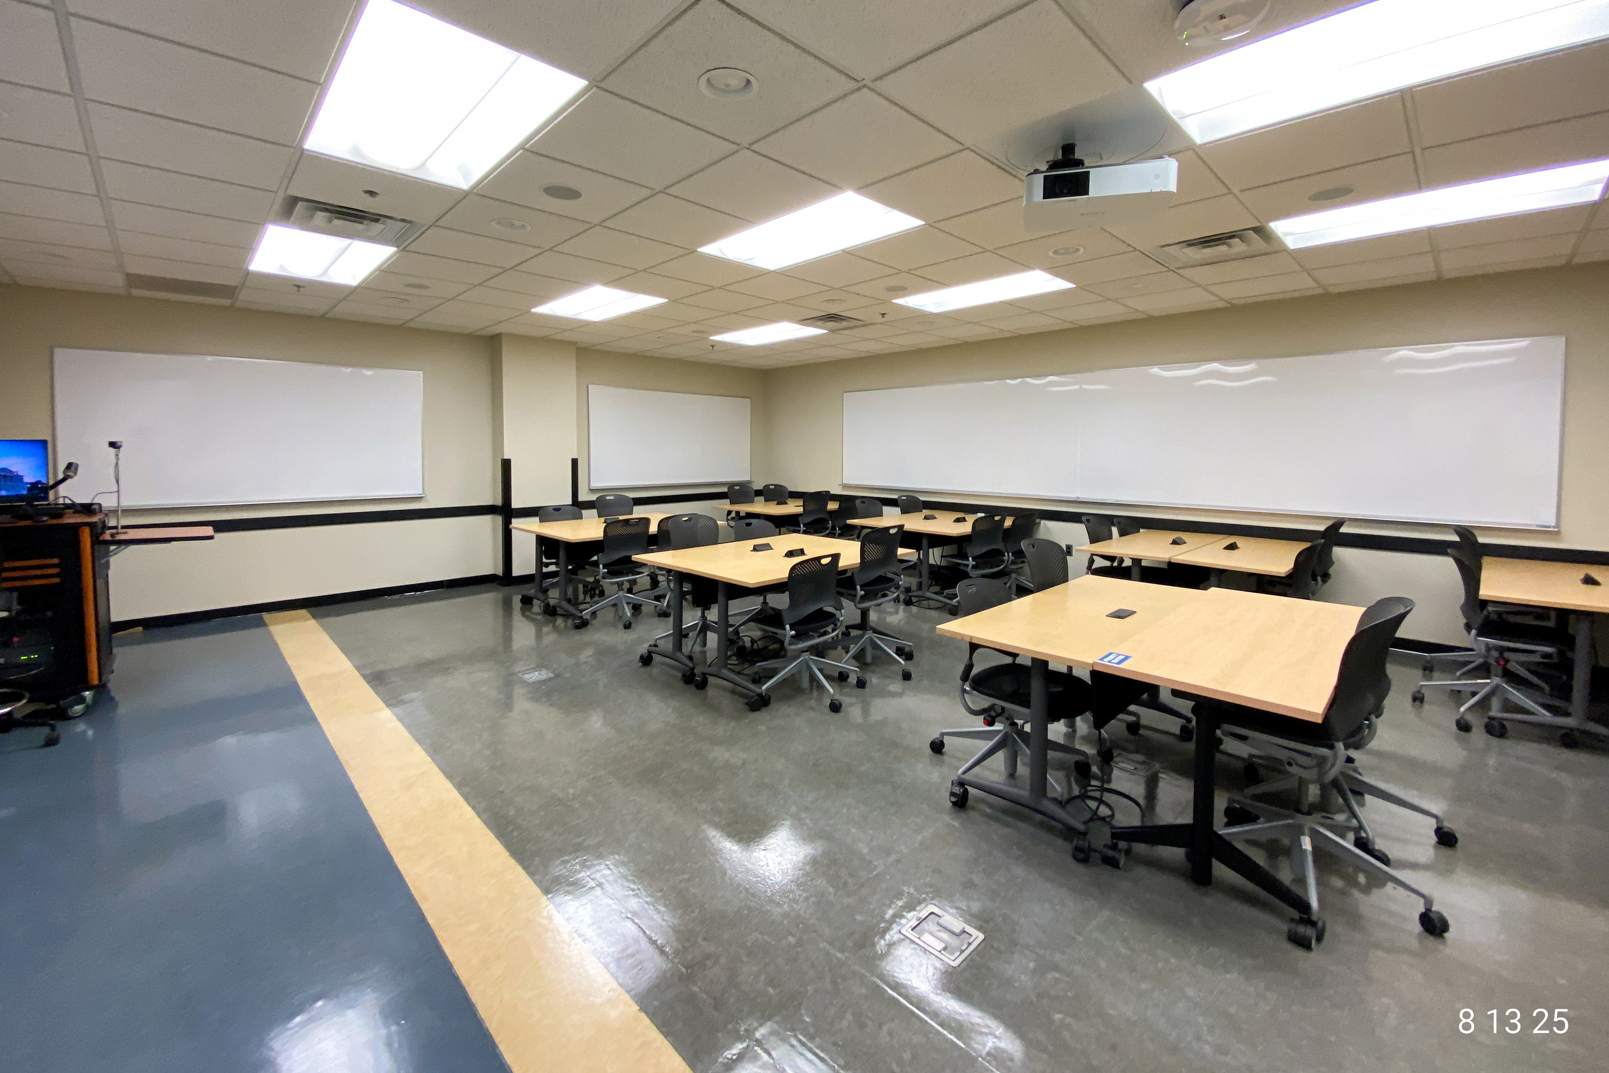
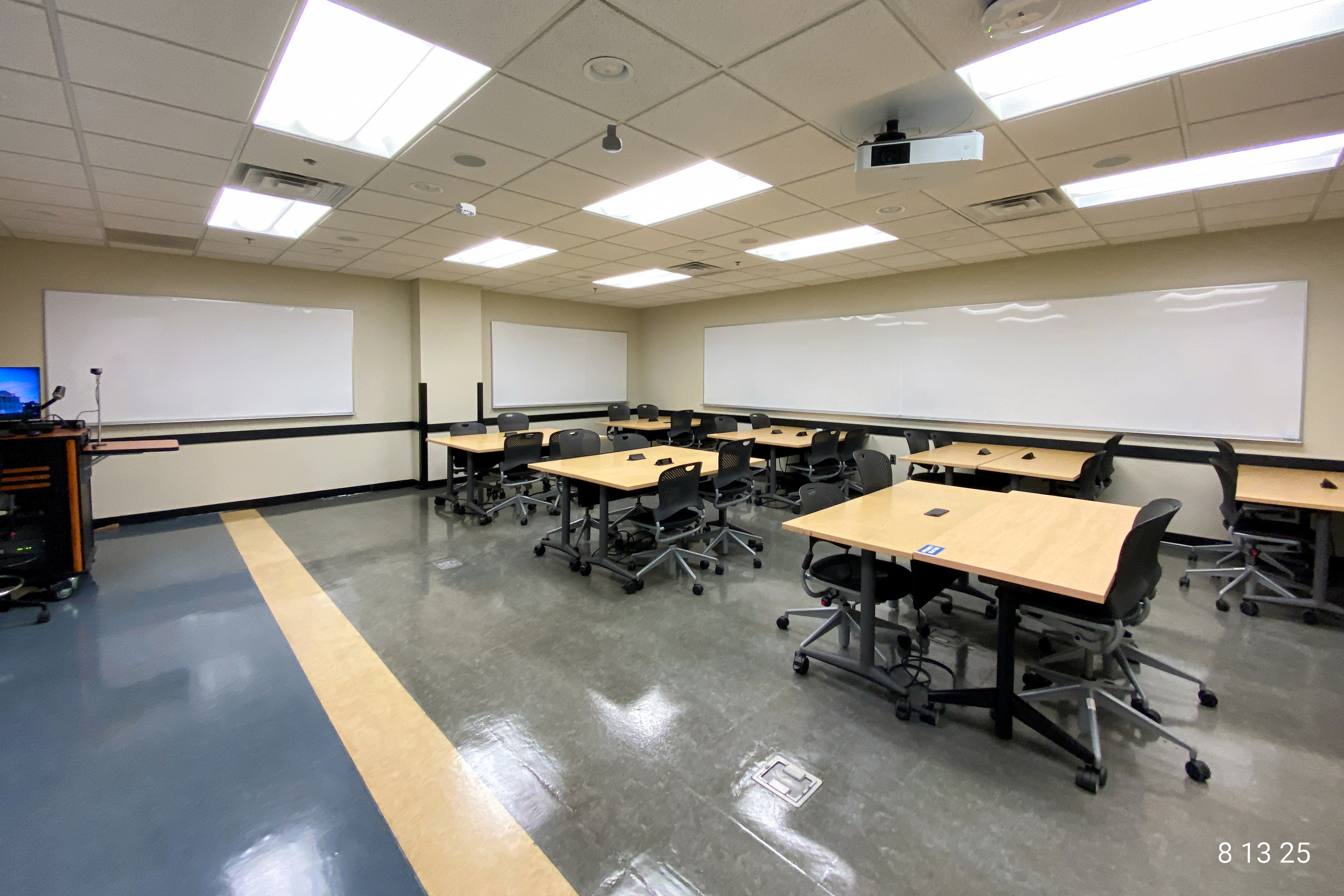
+ security camera (612, 137)
+ smoke detector (466, 209)
